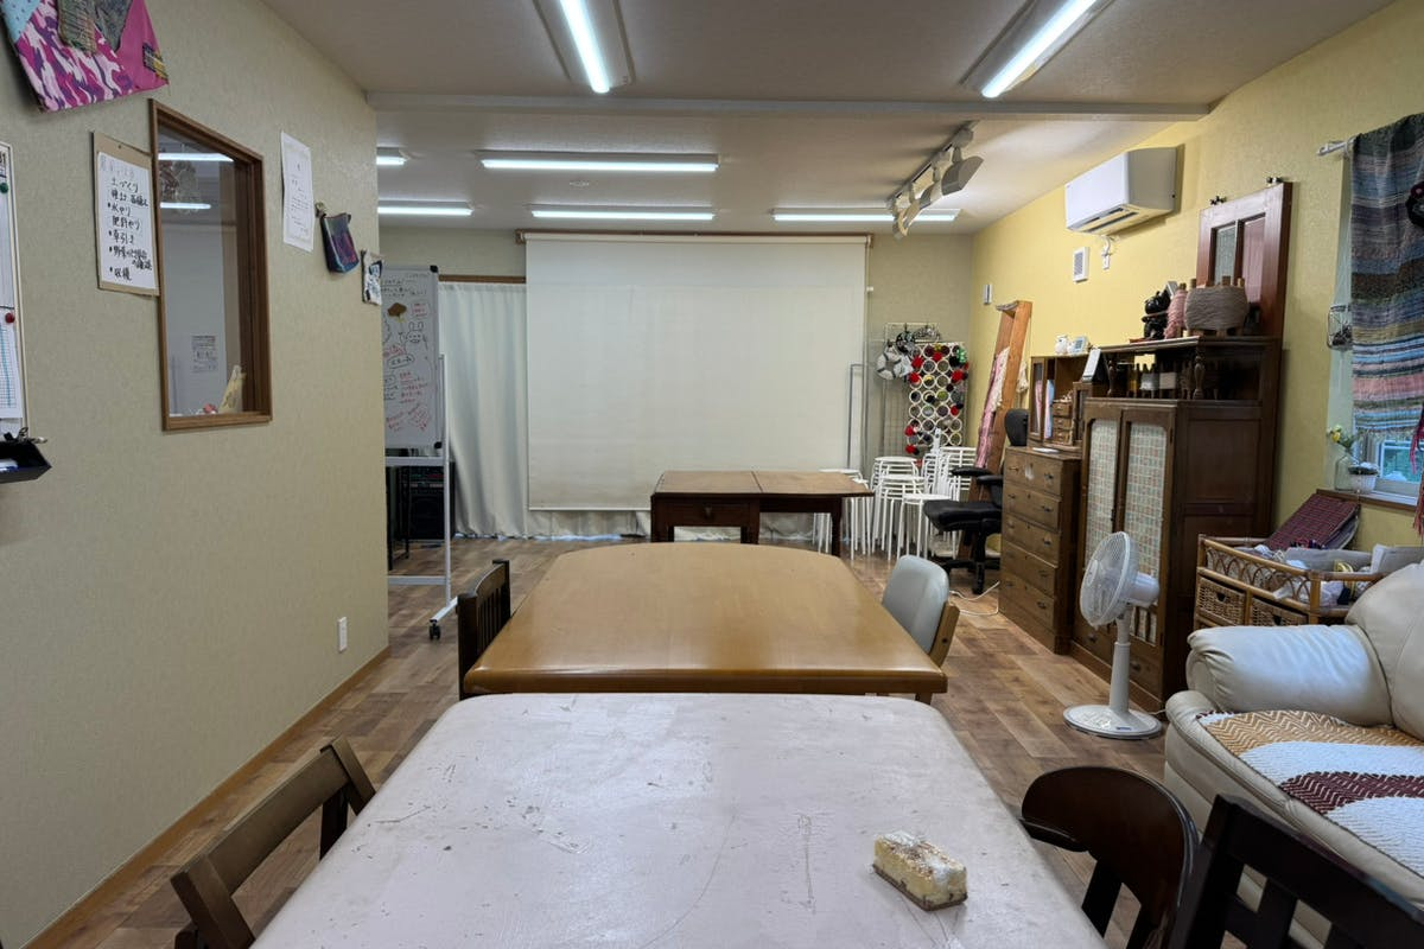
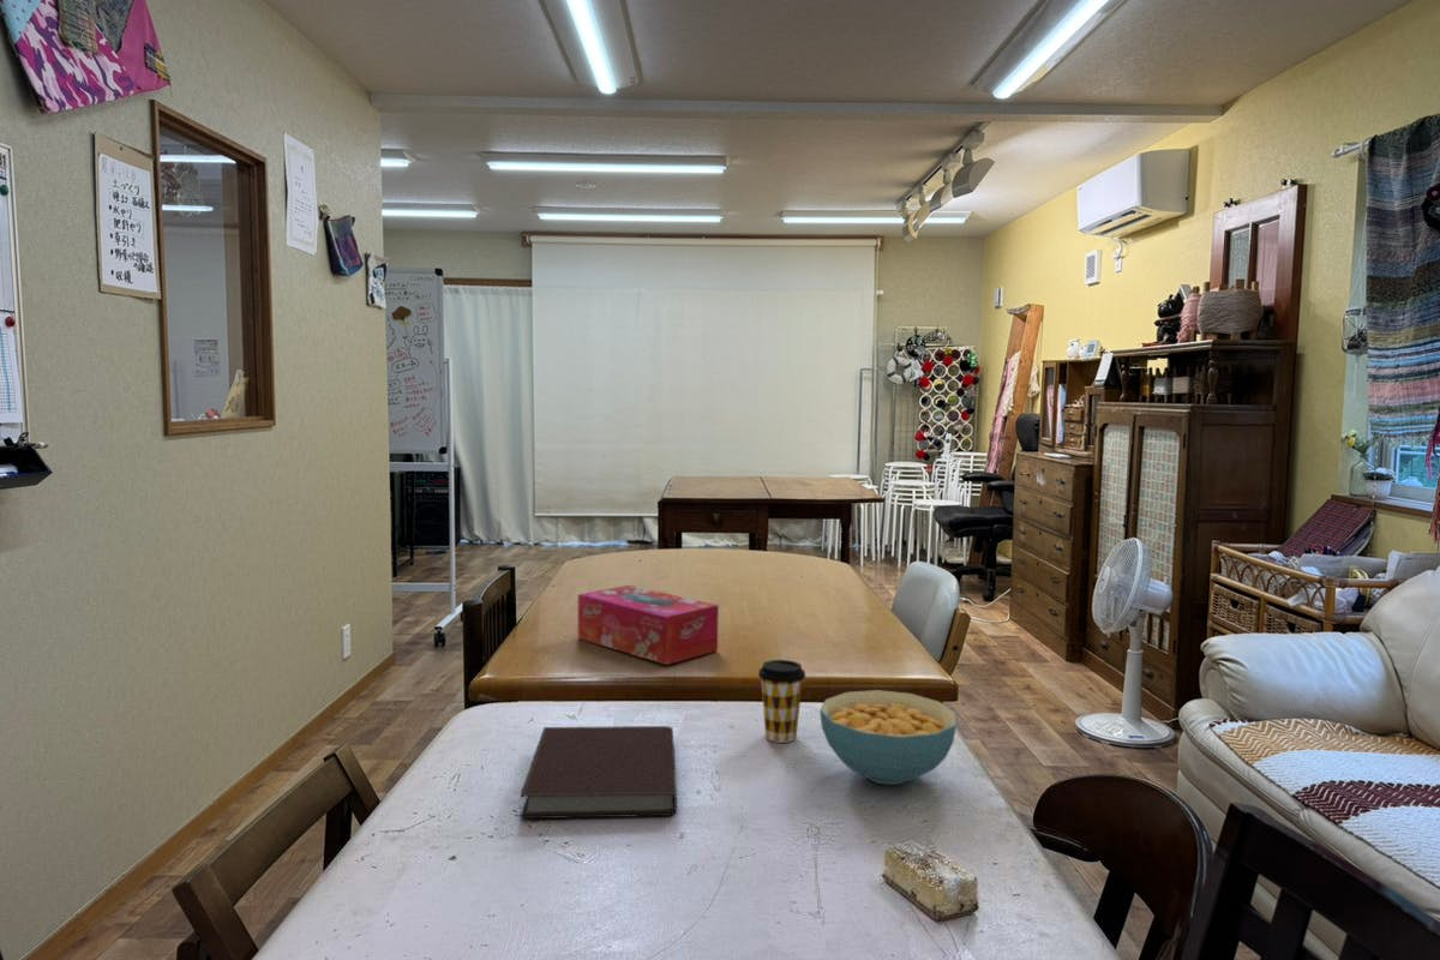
+ cereal bowl (887, 744)
+ coffee cup (781, 701)
+ tissue box (646, 622)
+ notebook (604, 767)
